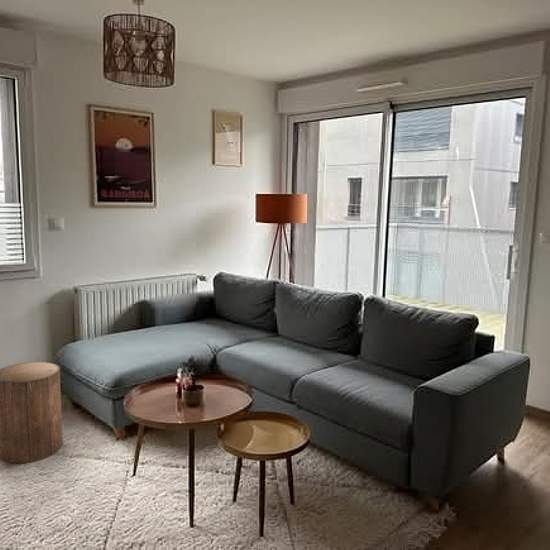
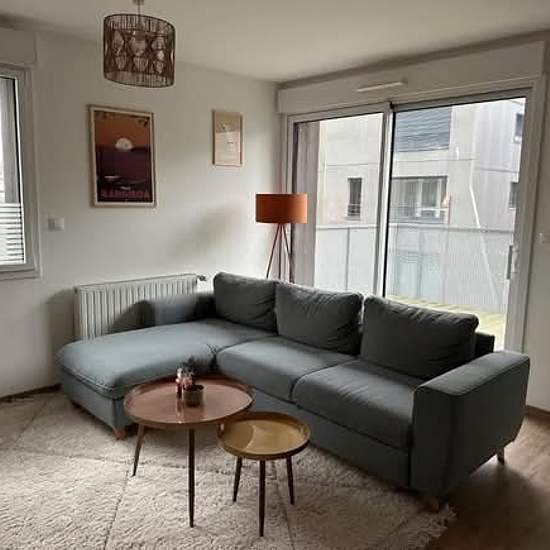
- stool (28, 410)
